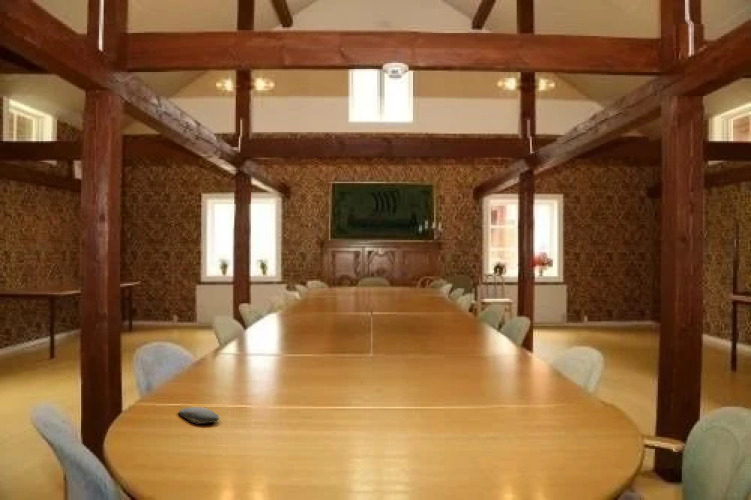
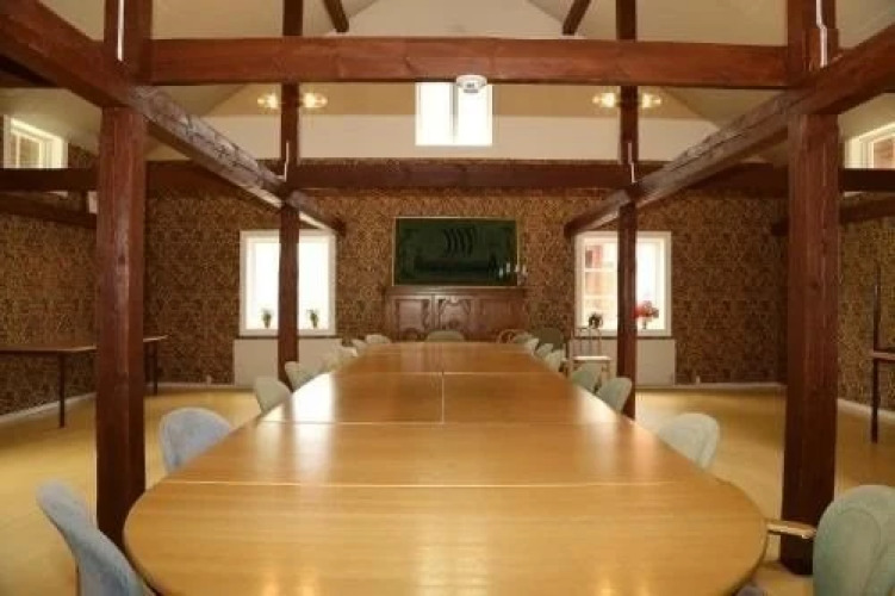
- oval tray (198, 414)
